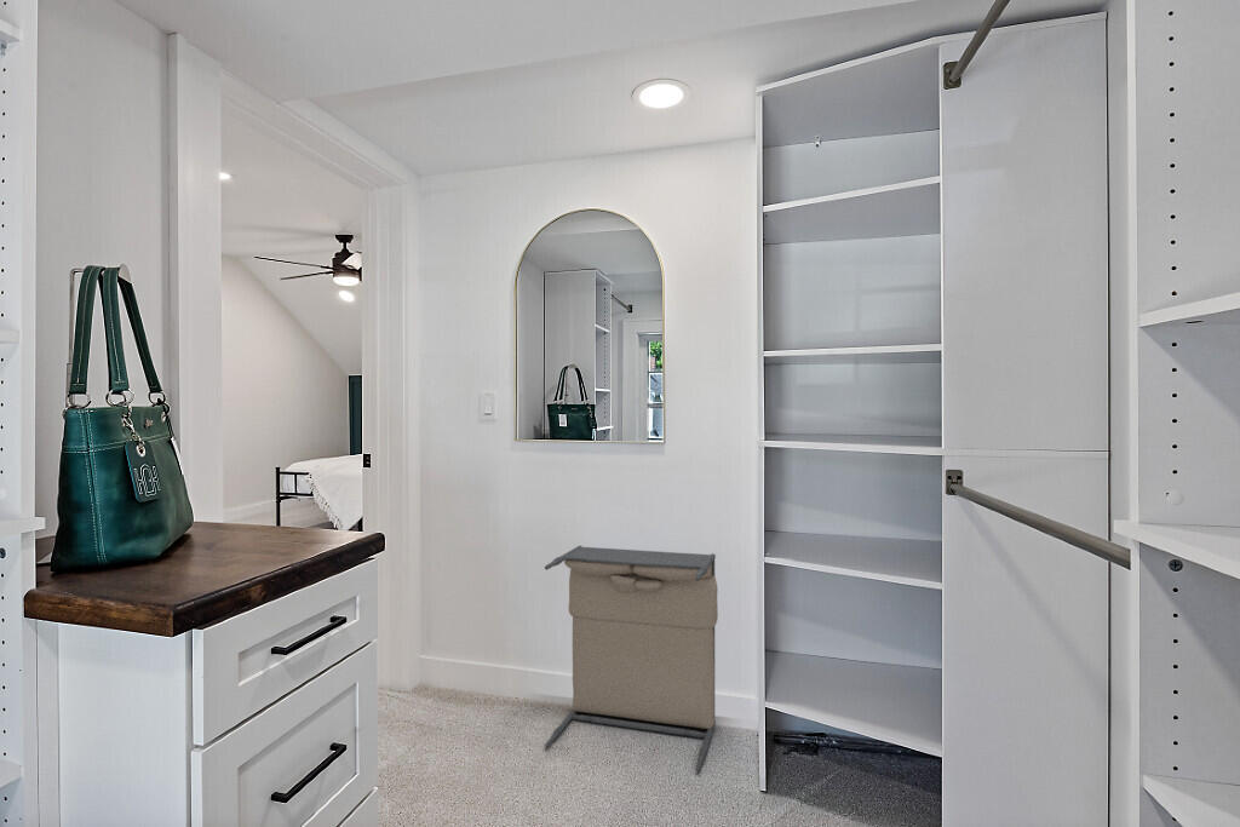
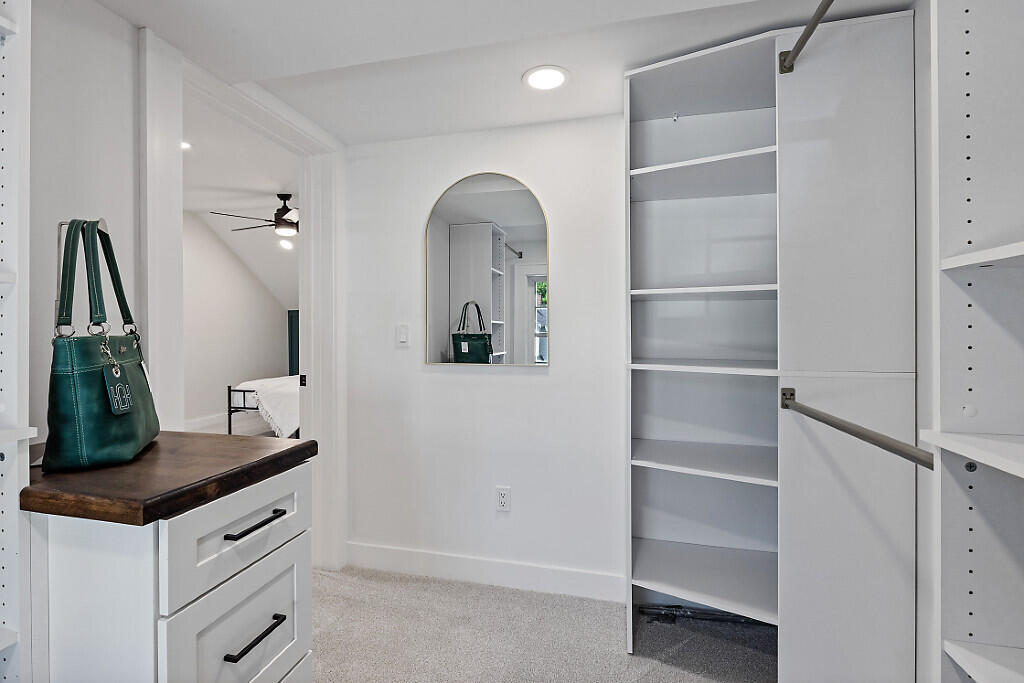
- laundry hamper (632, 648)
